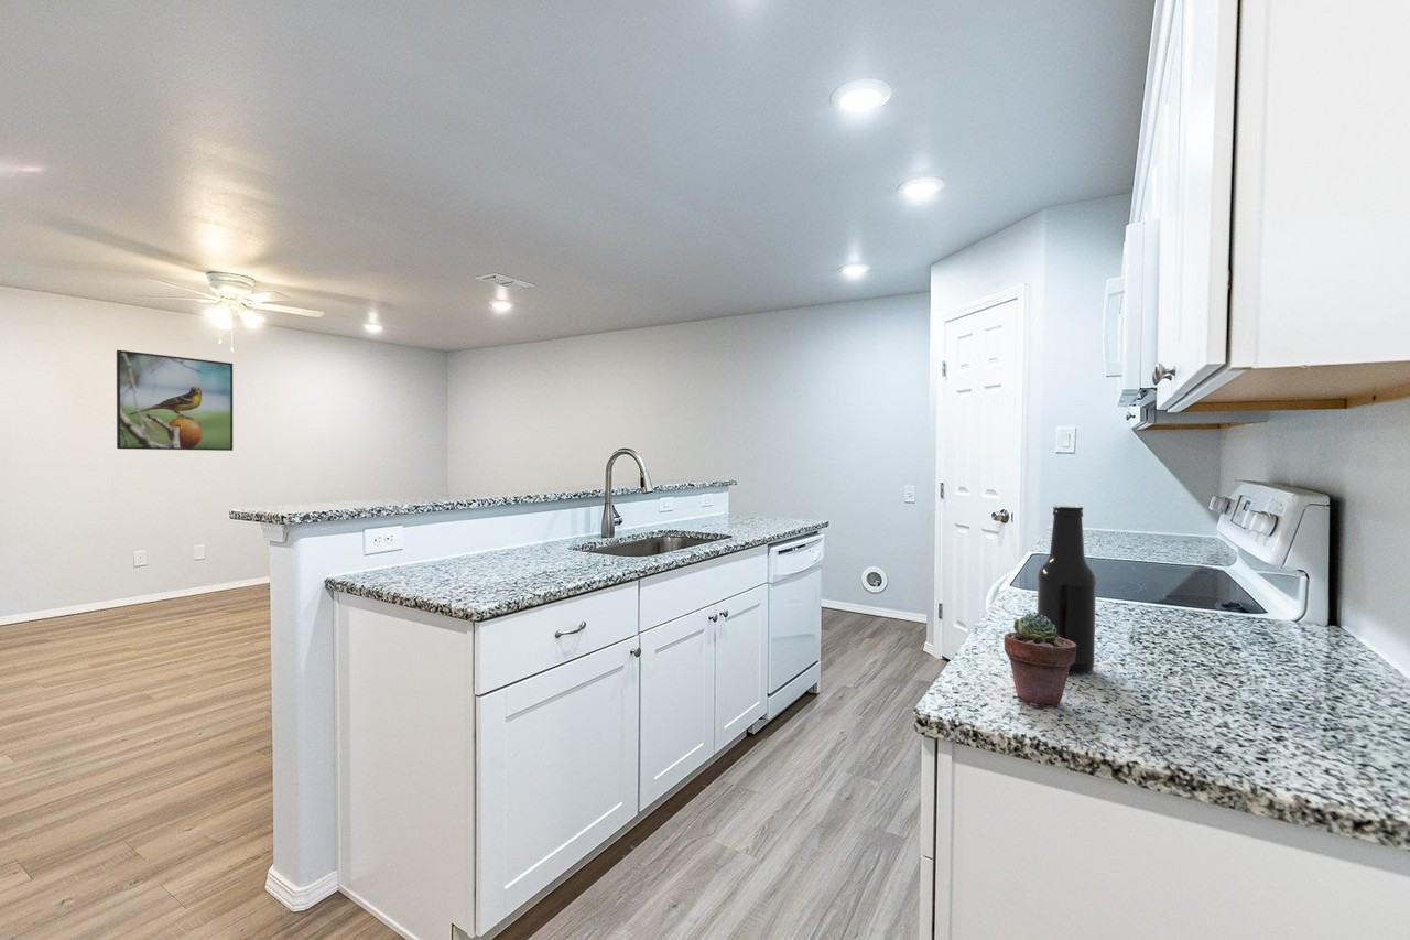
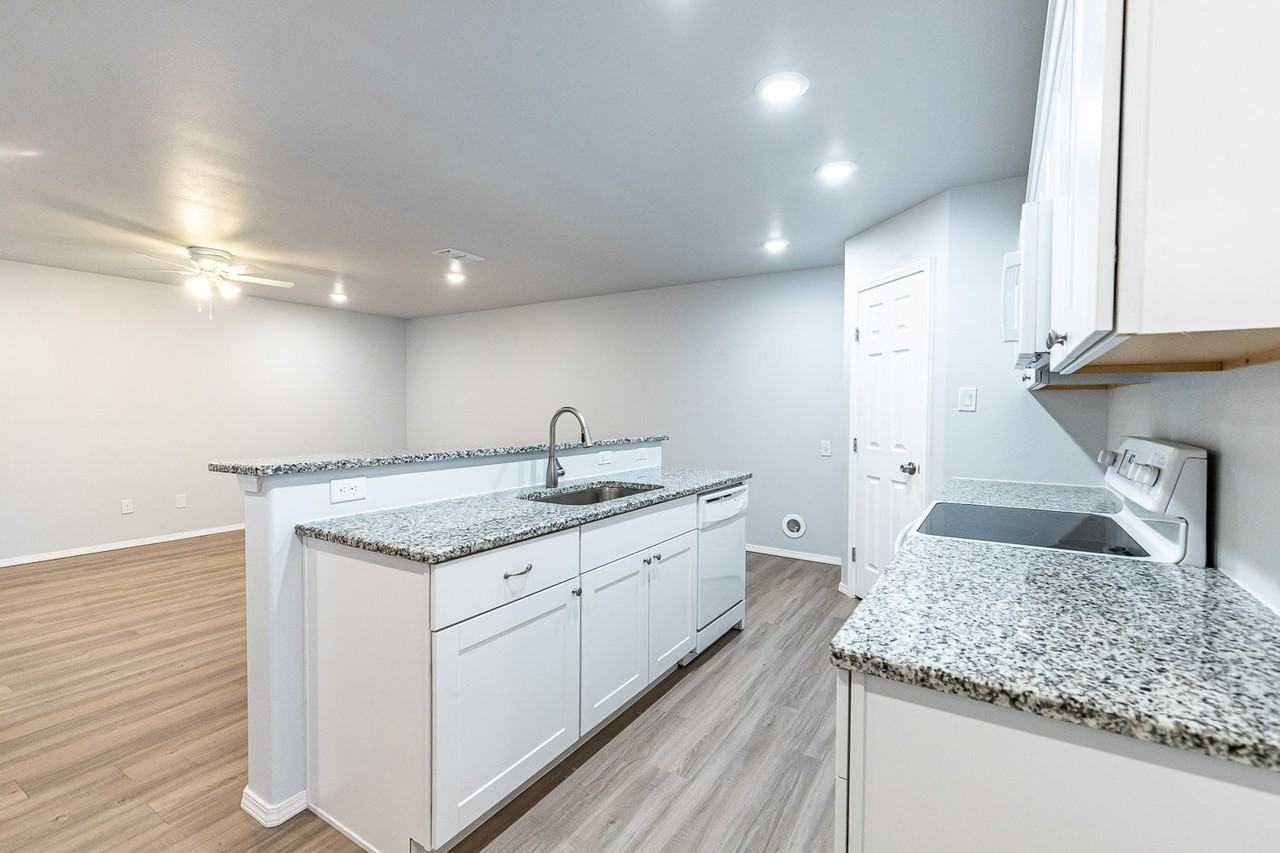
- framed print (177, 403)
- potted succulent (1039, 656)
- beer bottle (1066, 586)
